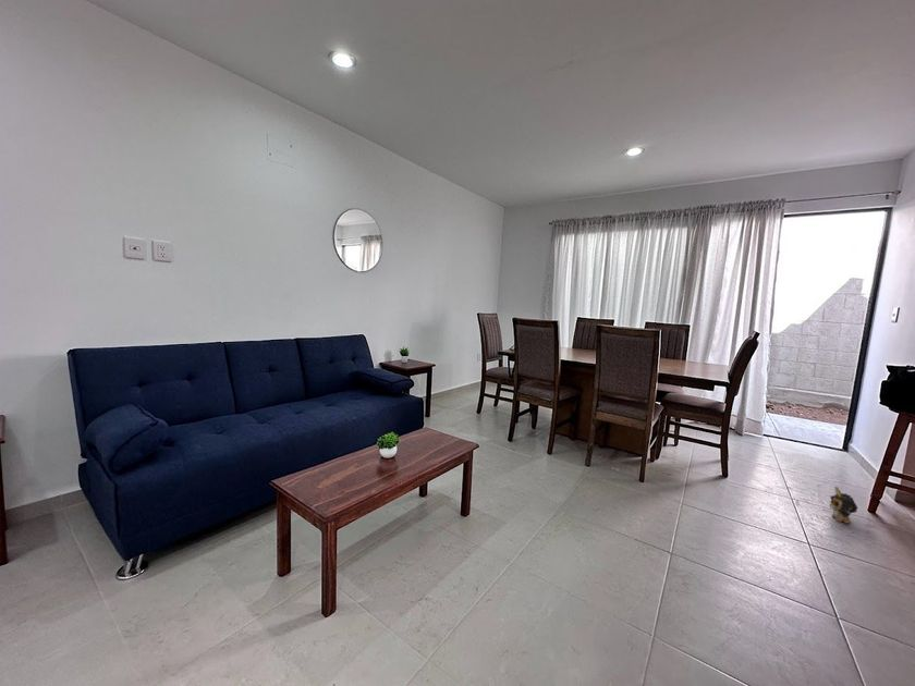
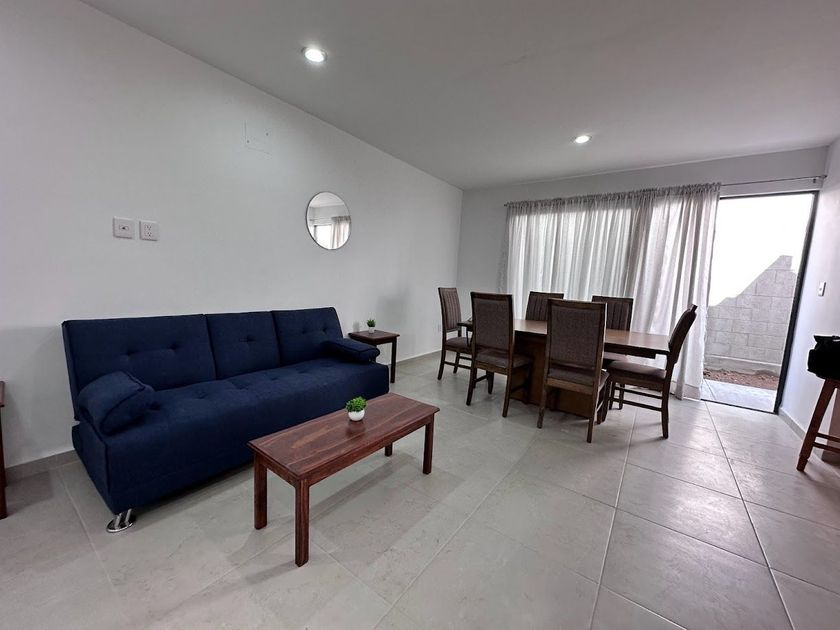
- plush toy (843, 503)
